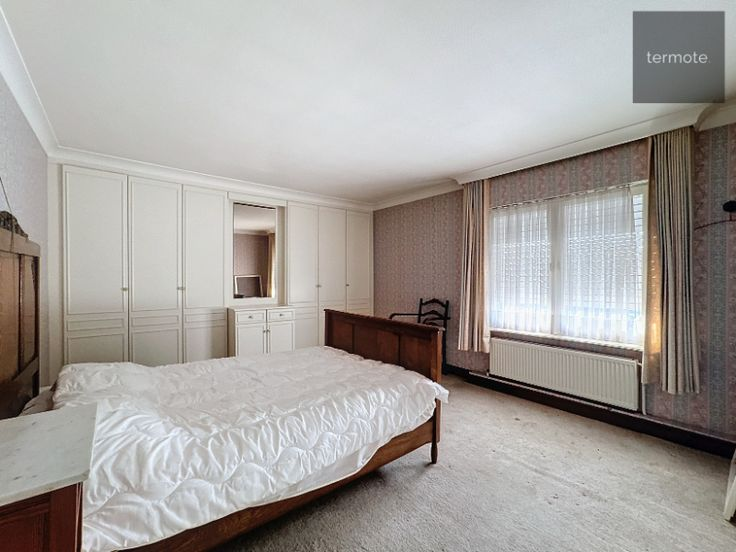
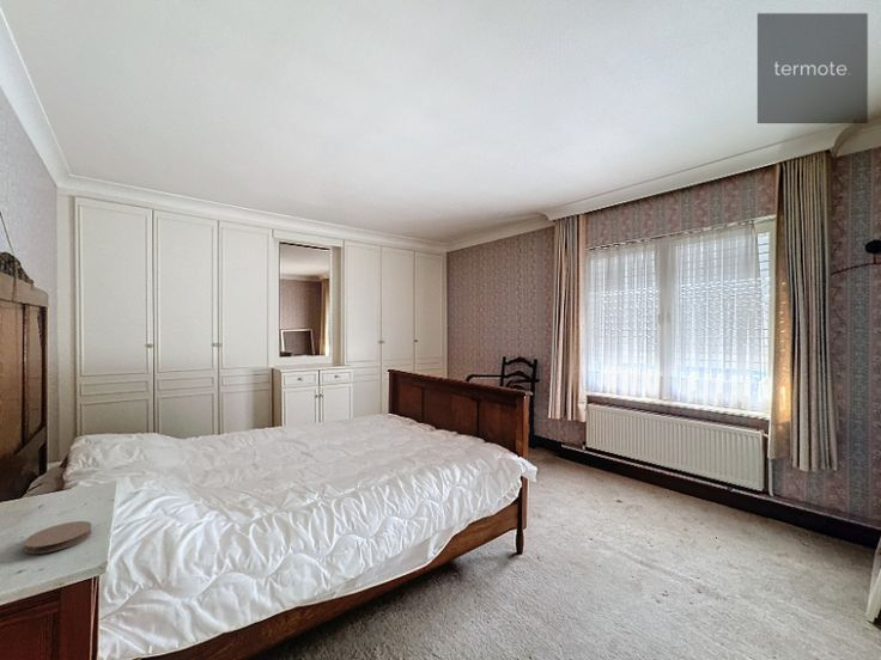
+ coaster (59, 536)
